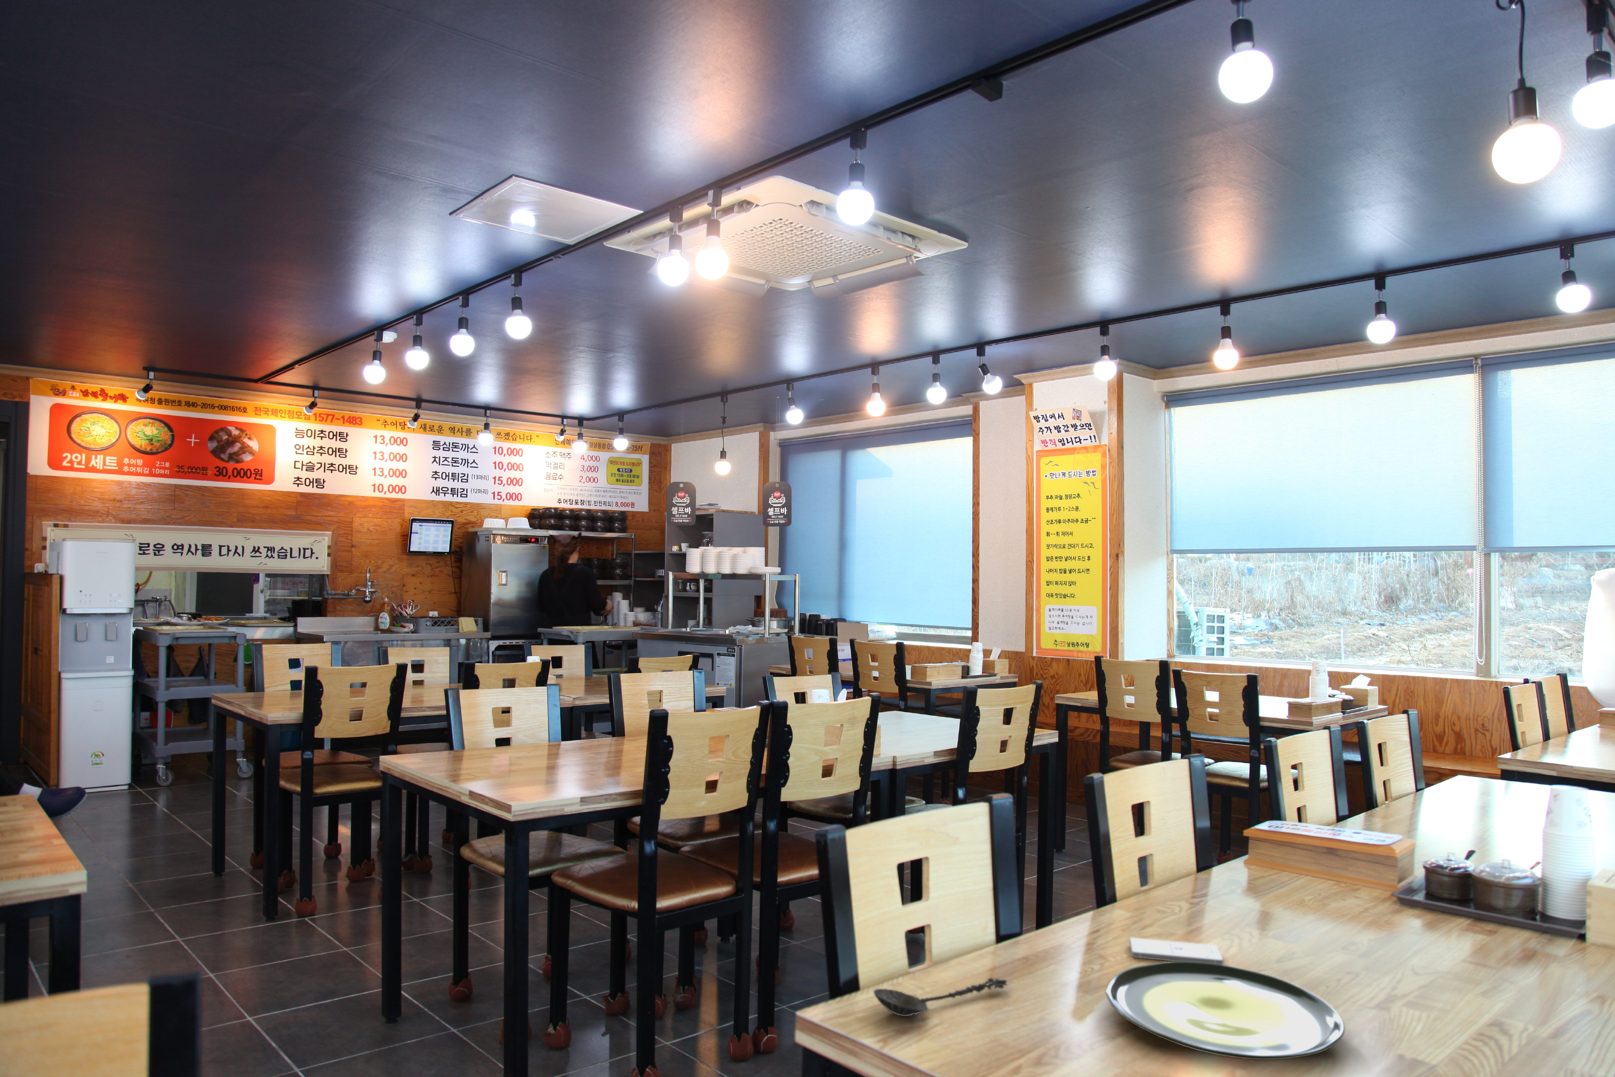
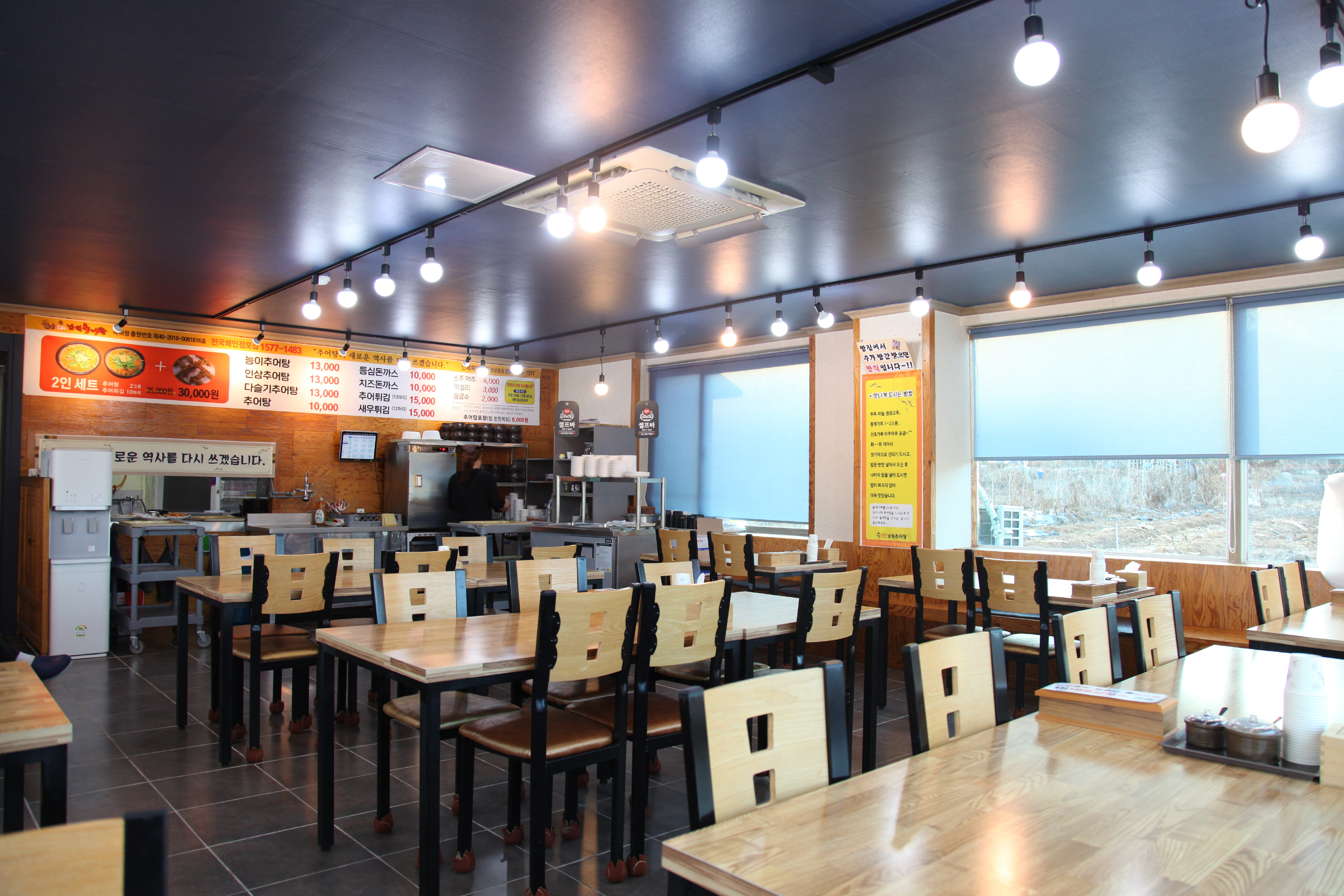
- smartphone (1175, 951)
- spoon (948, 993)
- plate (1221, 1012)
